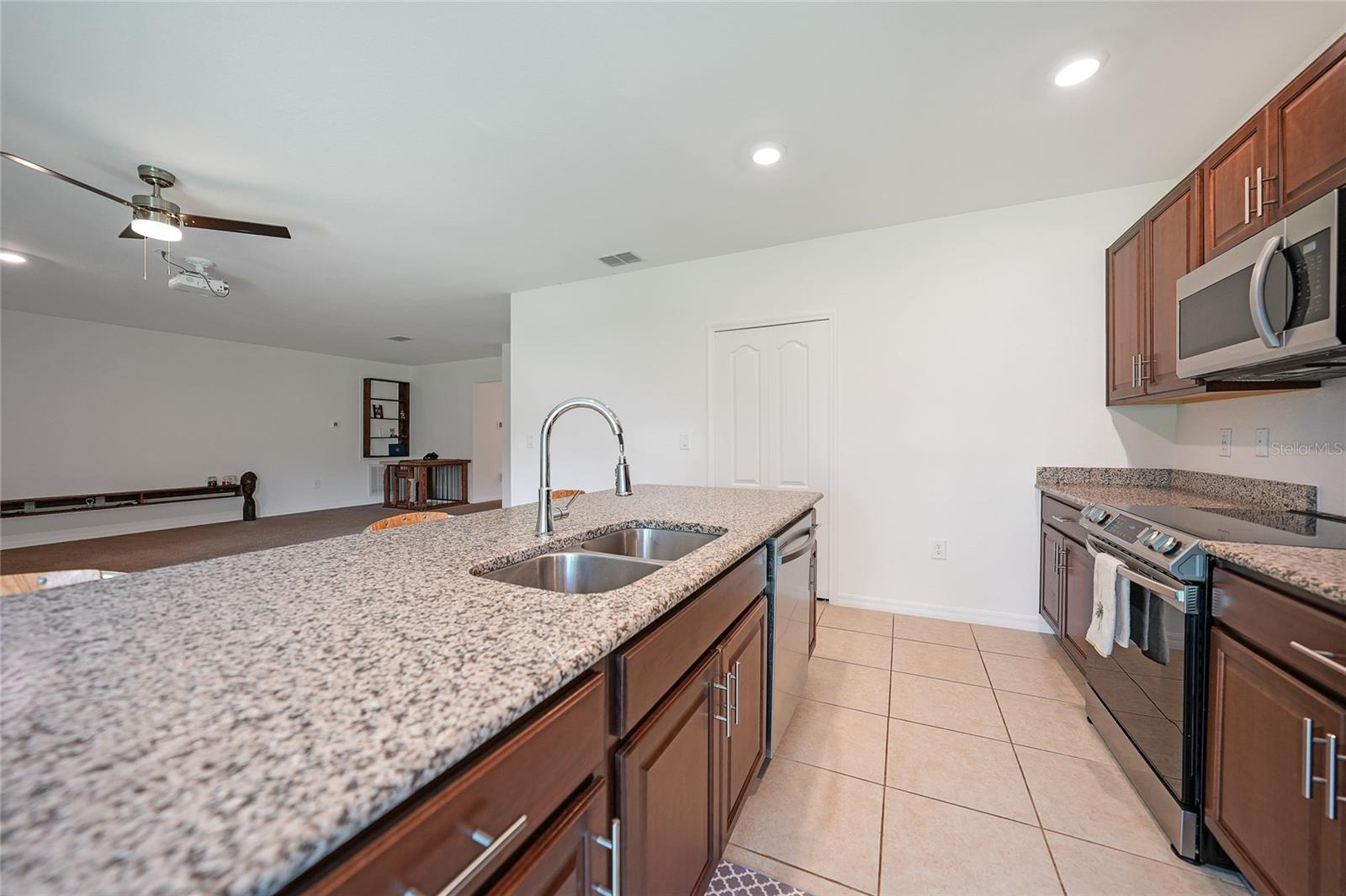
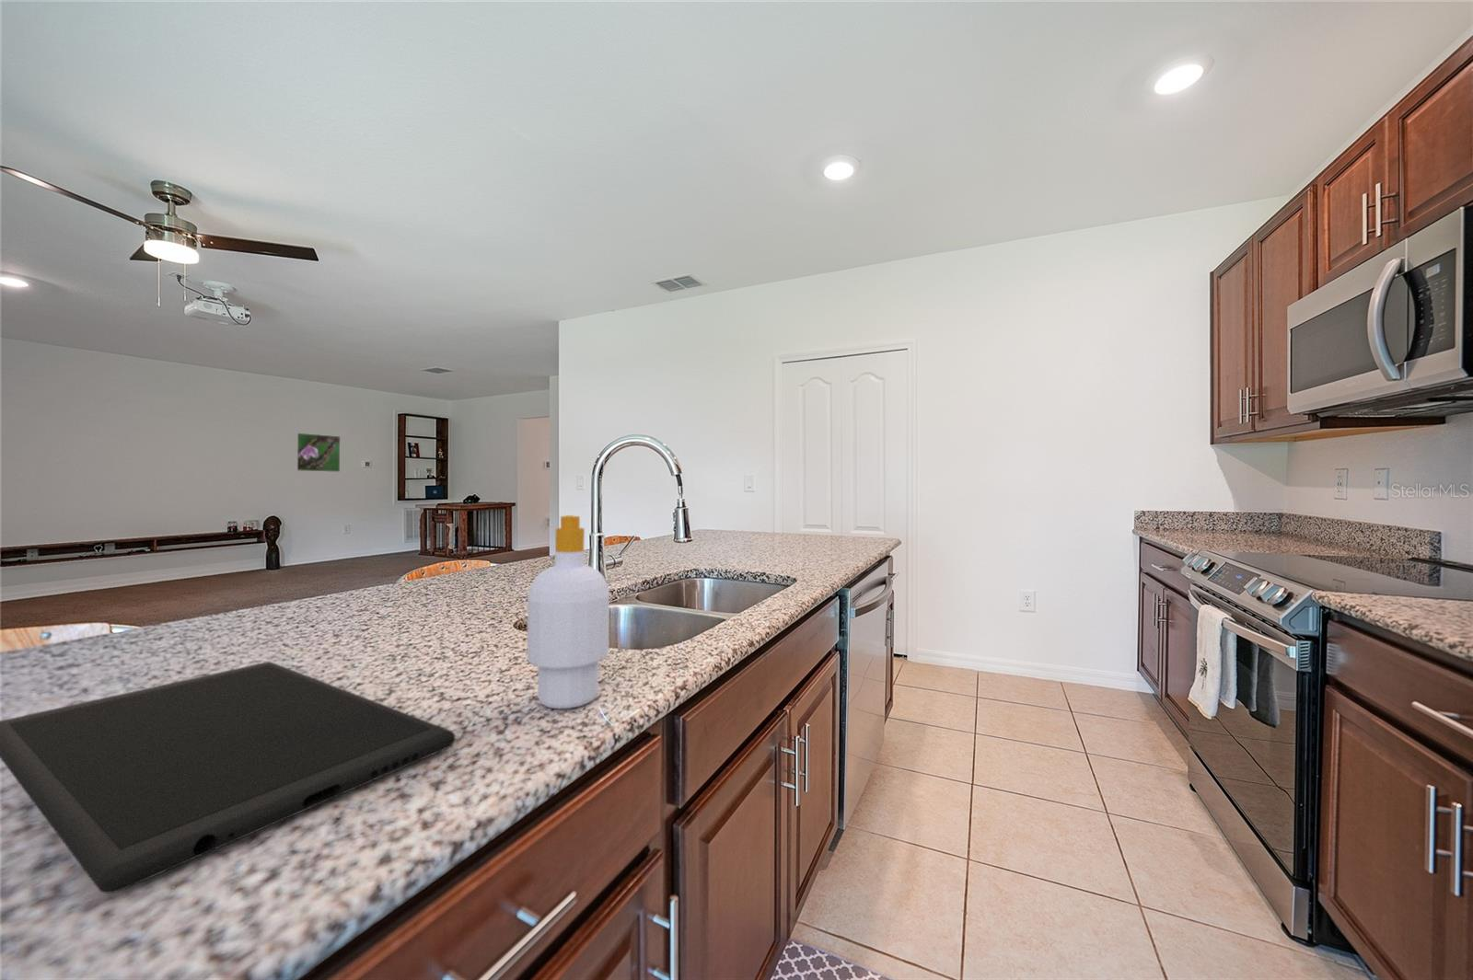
+ cutting board (221, 734)
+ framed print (318, 453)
+ soap bottle (569, 607)
